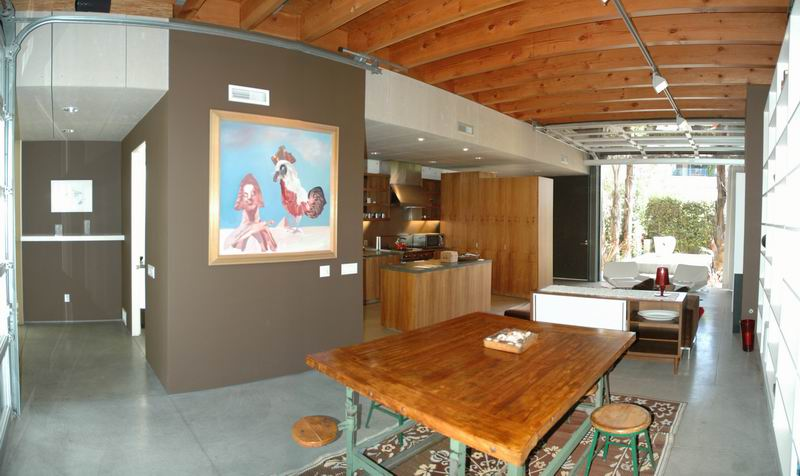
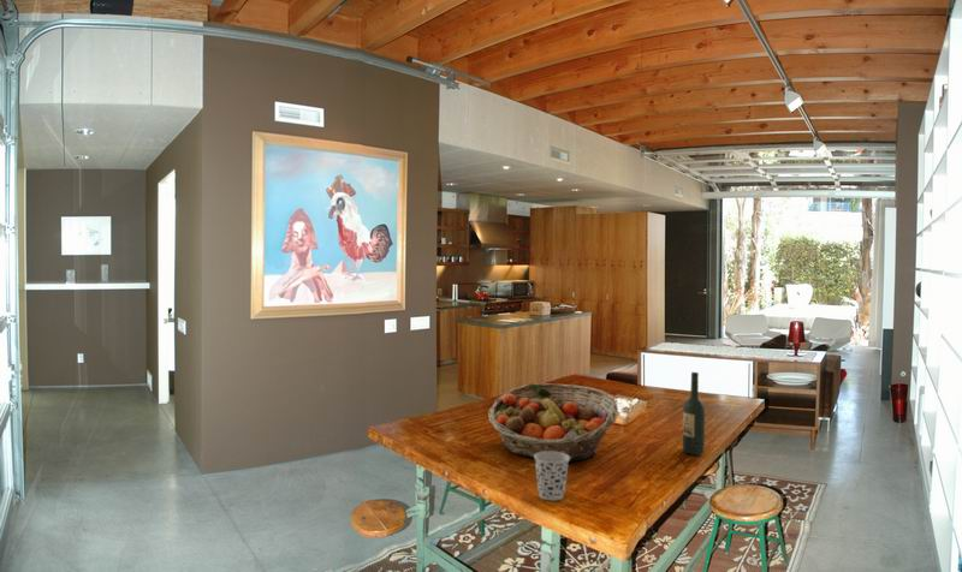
+ wine bottle (694, 412)
+ cup (551, 476)
+ fruit basket (551, 419)
